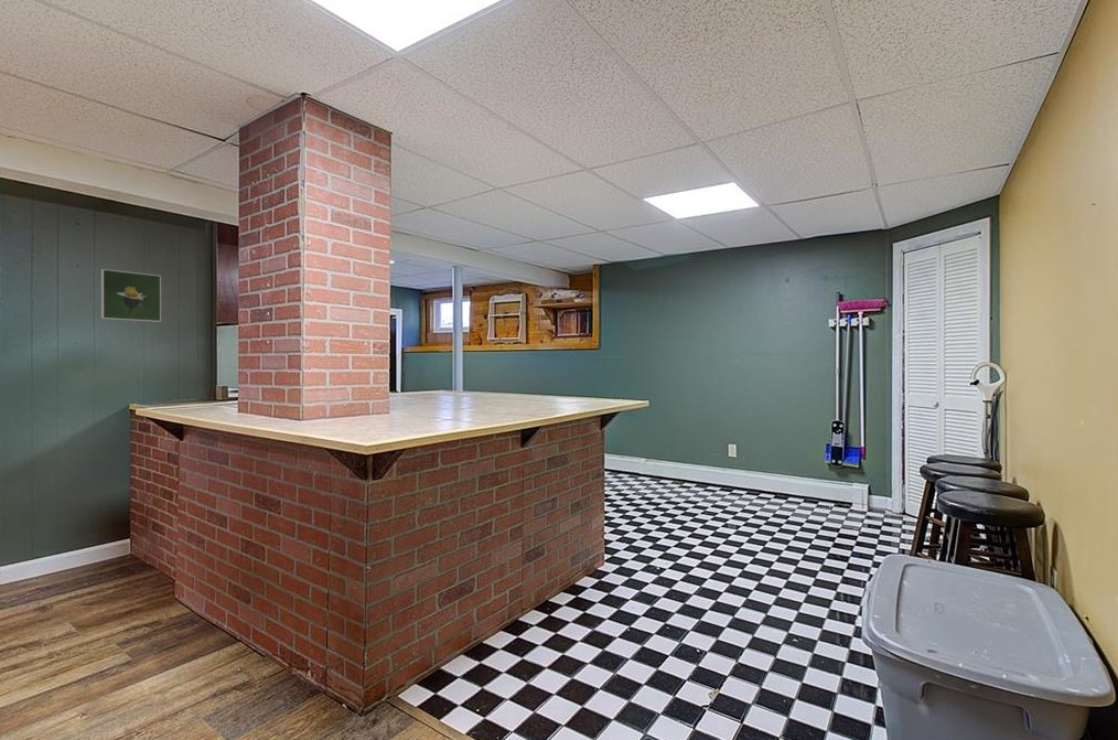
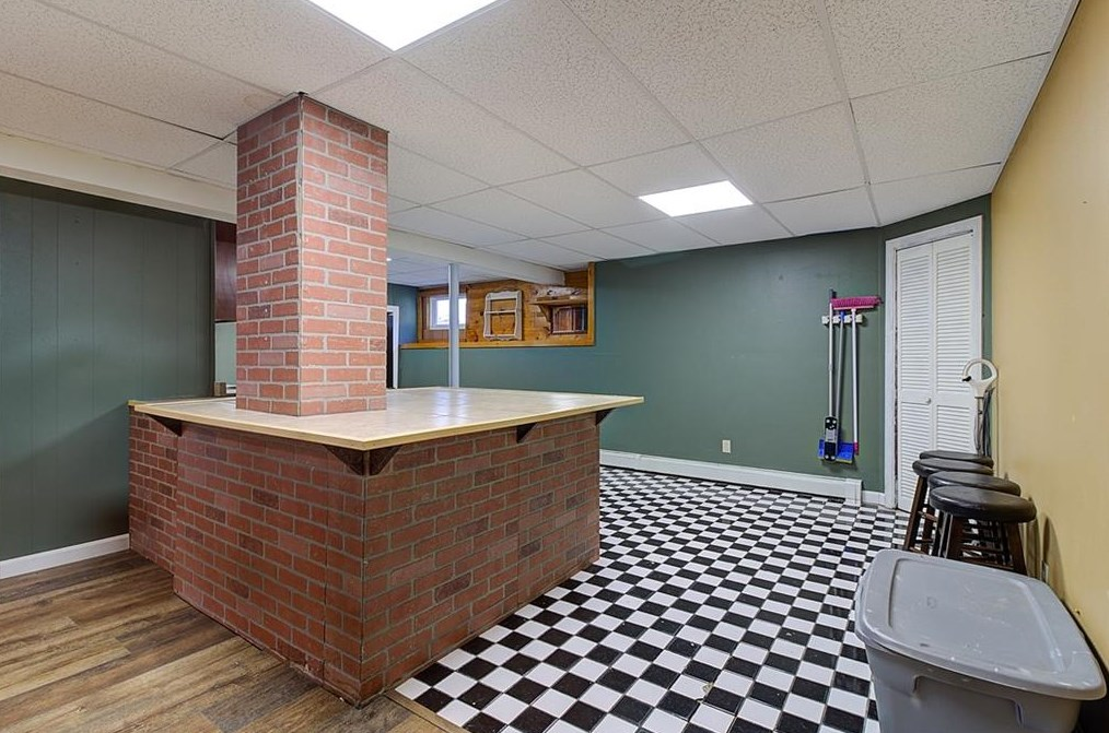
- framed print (131, 296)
